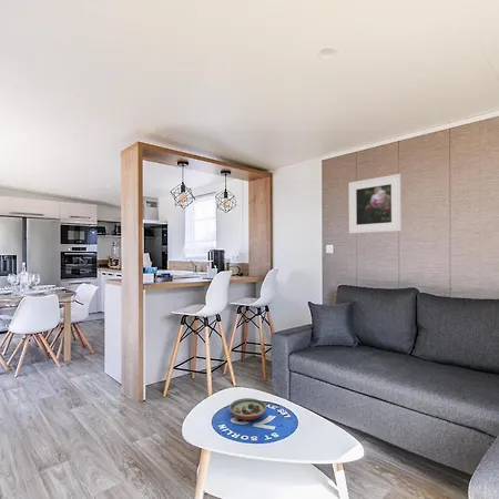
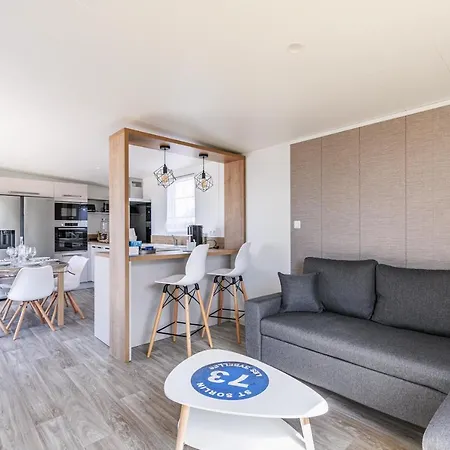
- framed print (373, 205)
- decorative bowl (247, 410)
